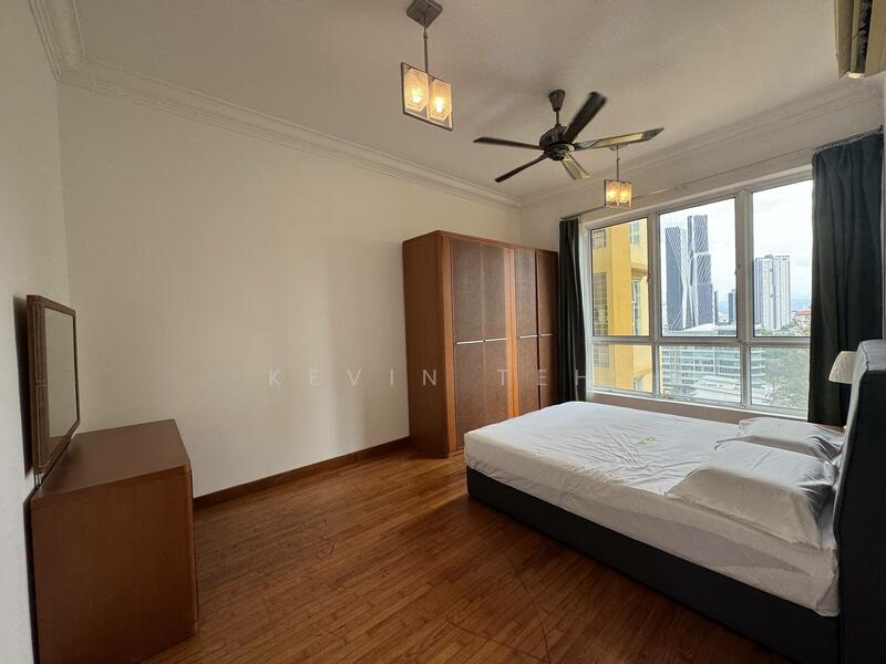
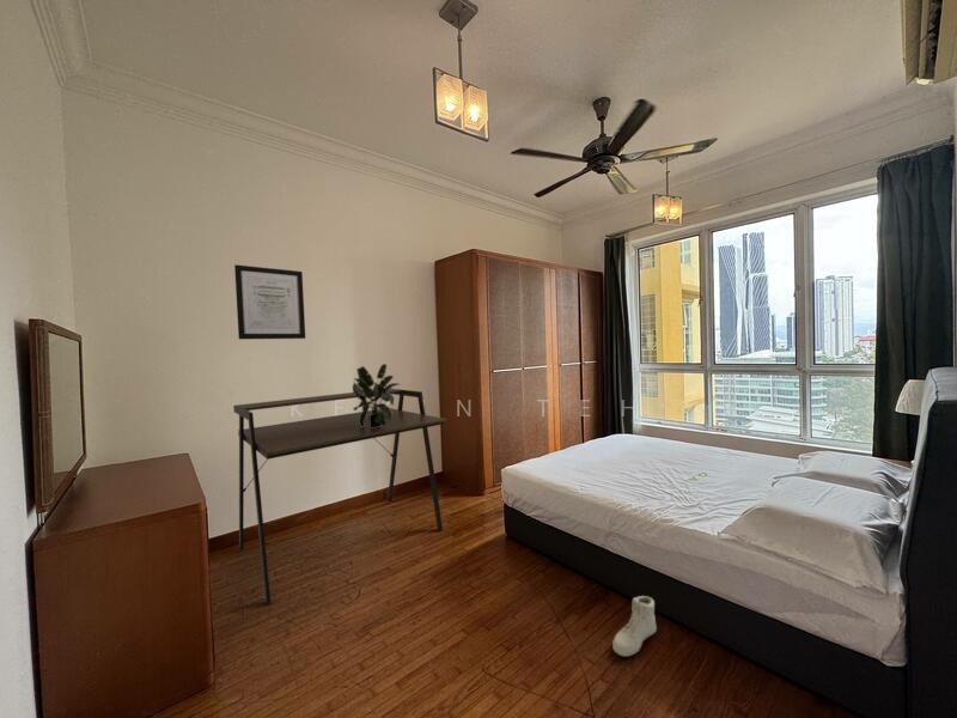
+ potted plant (377, 395)
+ desk (340, 444)
+ sneaker (633, 621)
+ wall art (272, 303)
